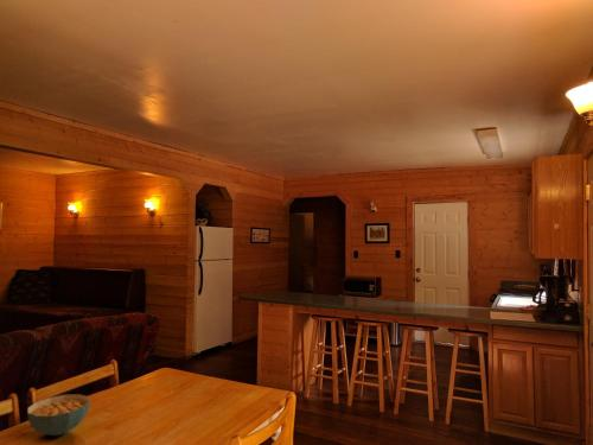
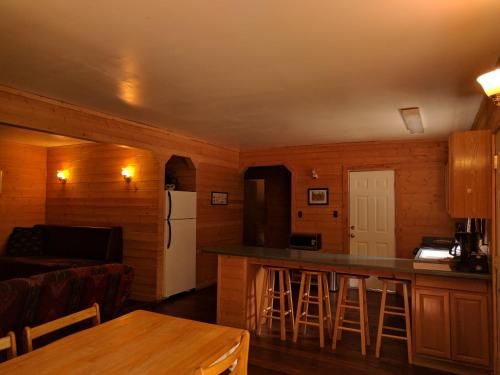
- cereal bowl (58, 418)
